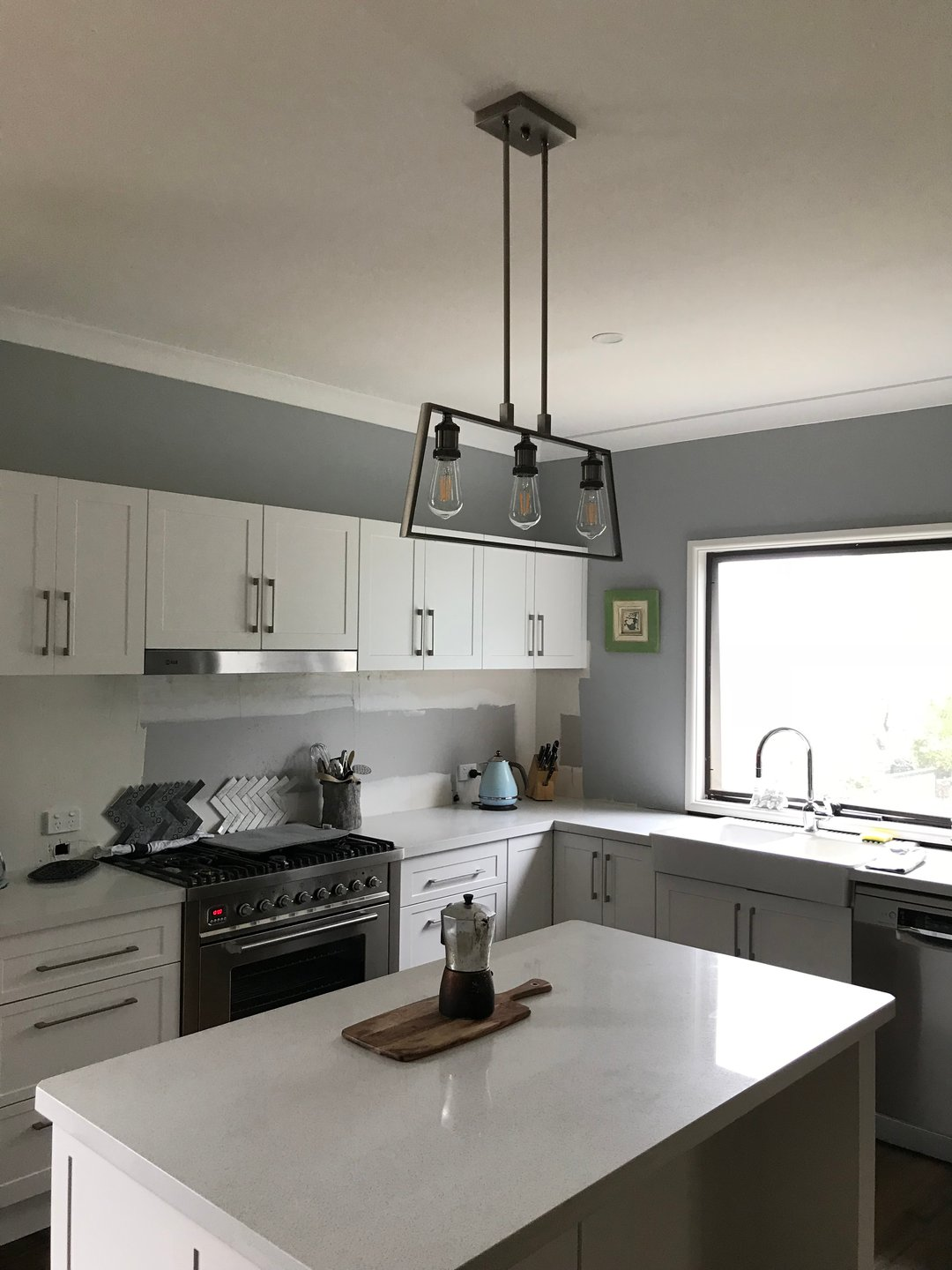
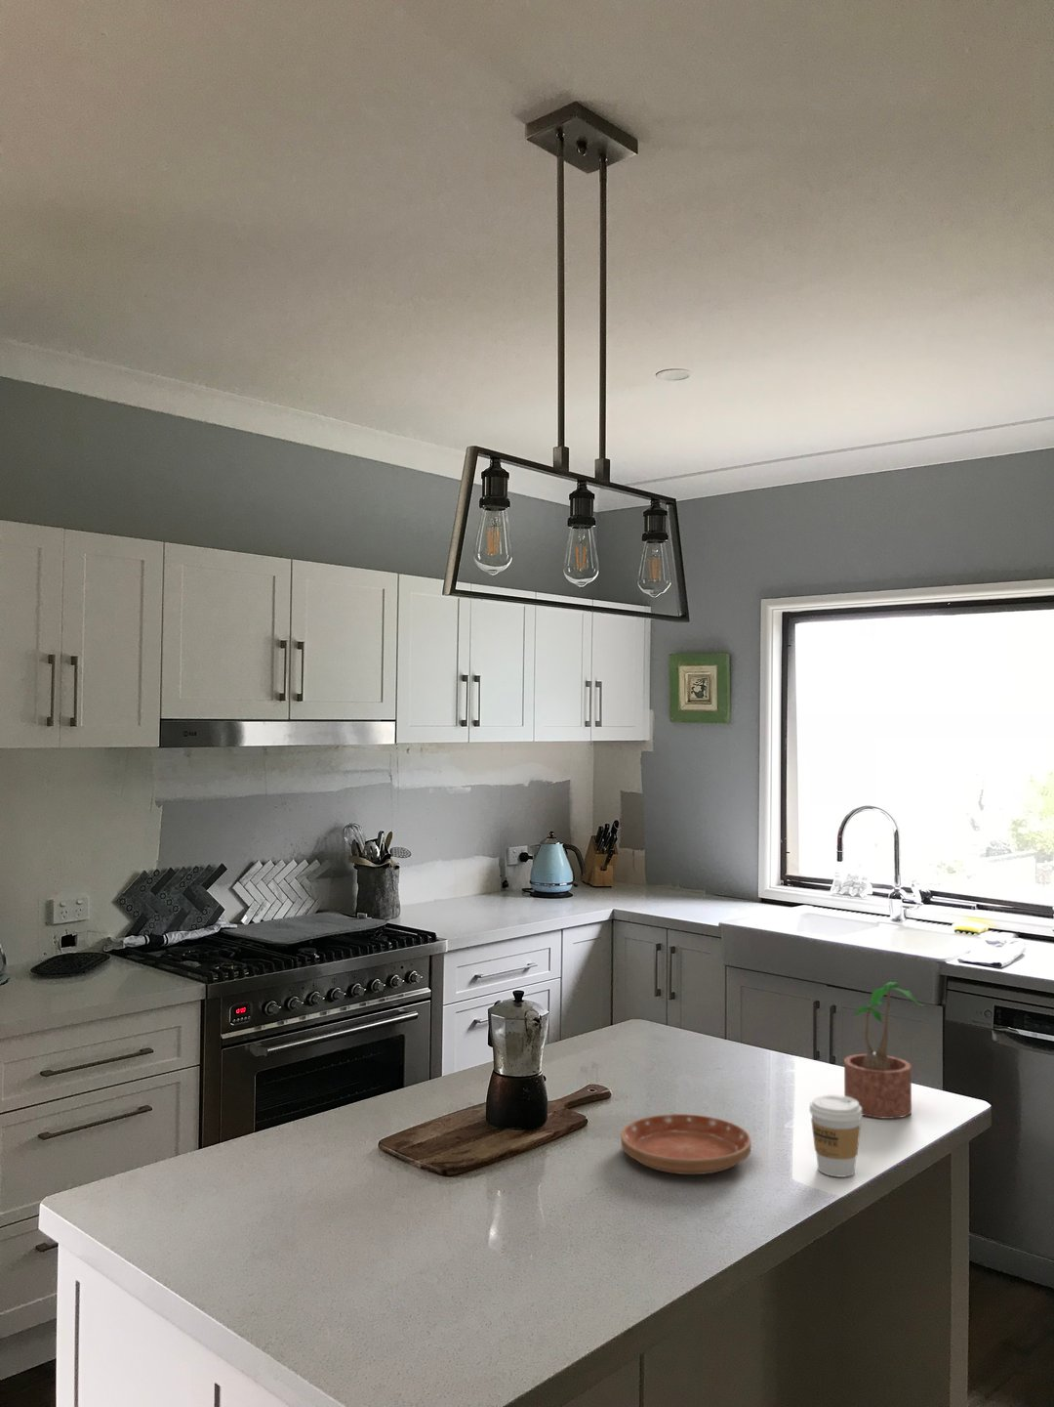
+ potted plant (886, 1046)
+ saucer (685, 1146)
+ coffee cup (836, 1134)
